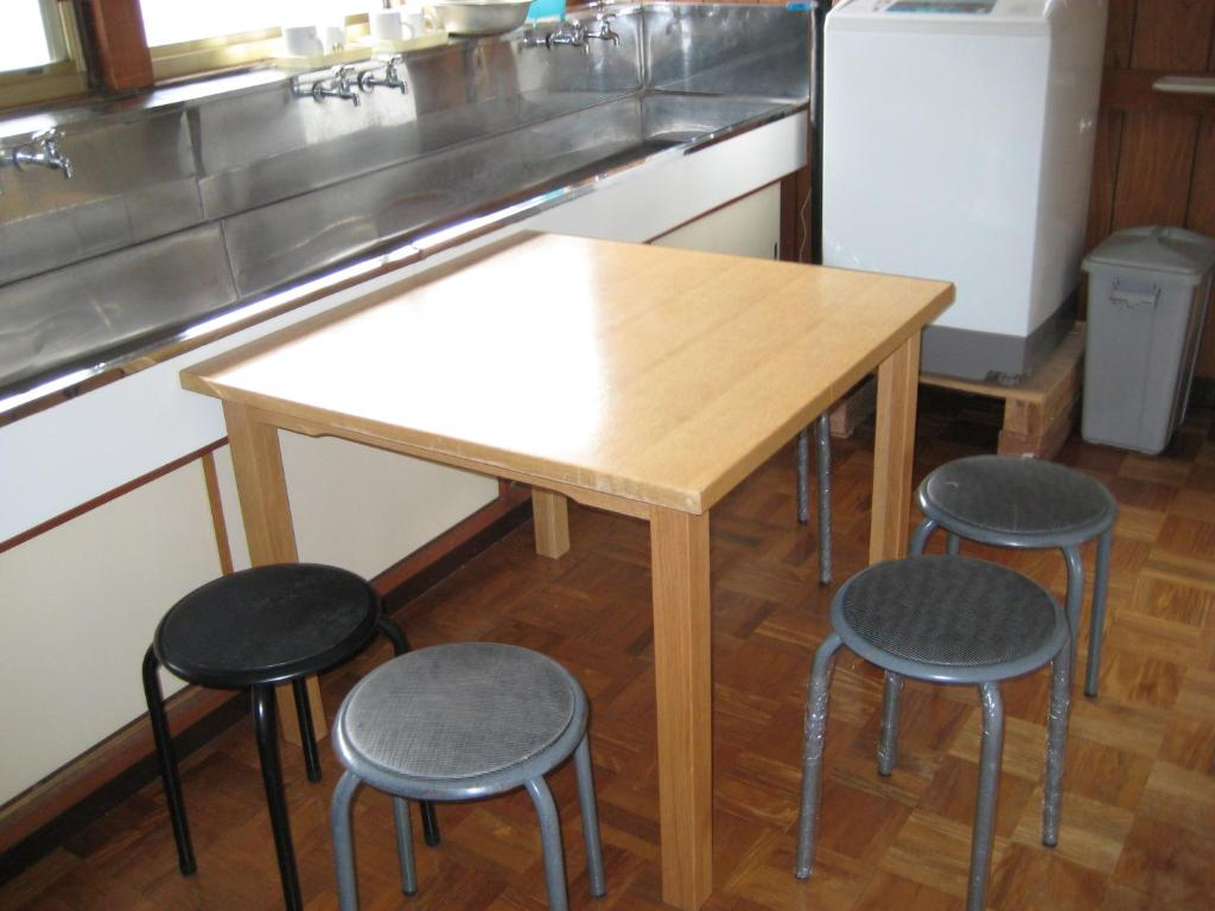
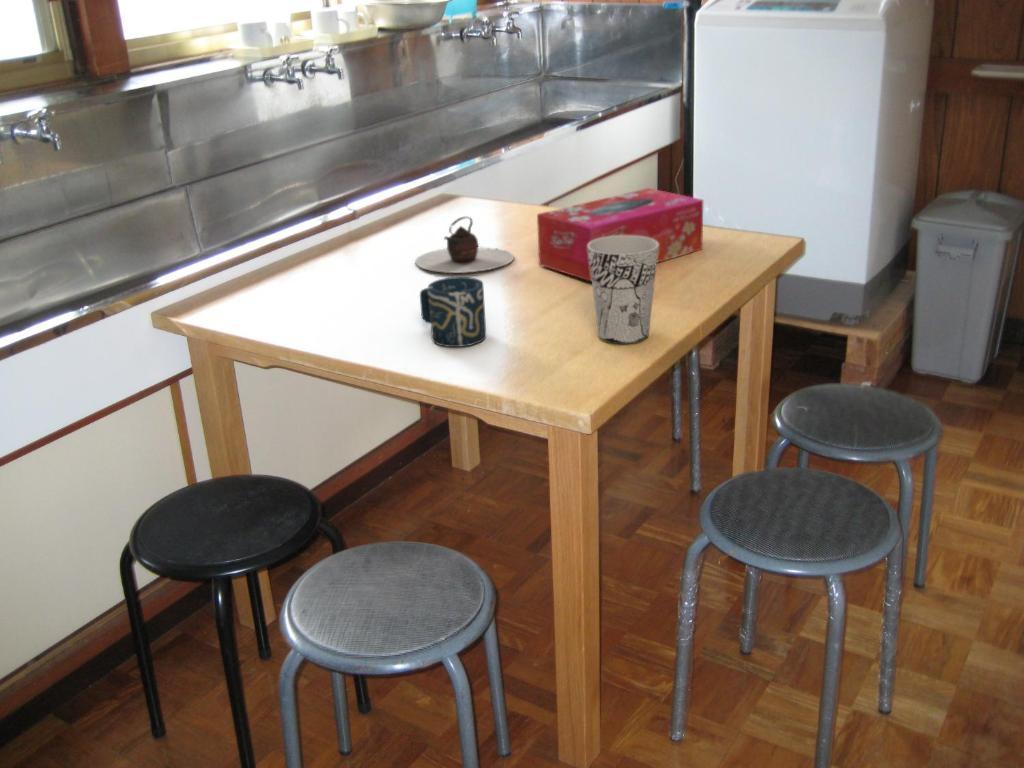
+ cup (623, 290)
+ tissue box (621, 232)
+ cup (450, 309)
+ teapot (462, 238)
